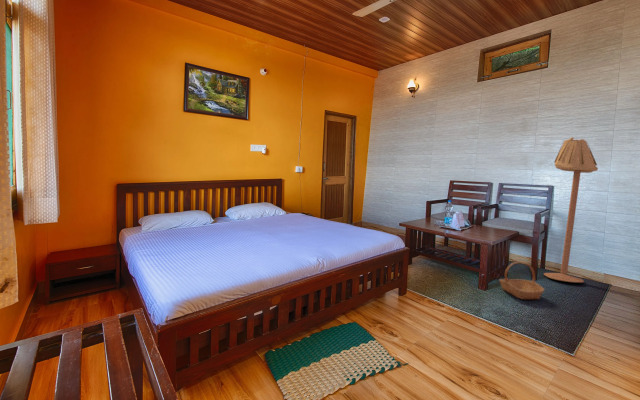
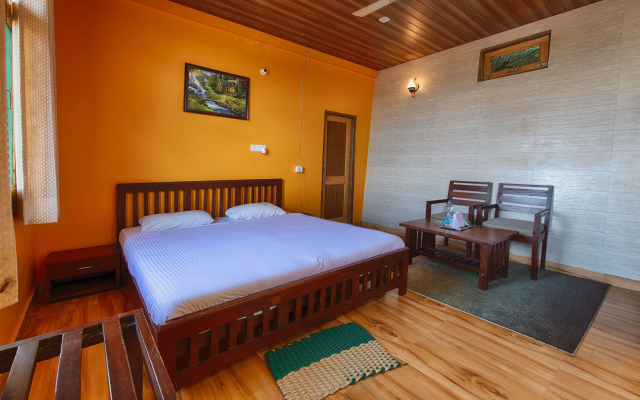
- floor lamp (571, 208)
- basket (521, 280)
